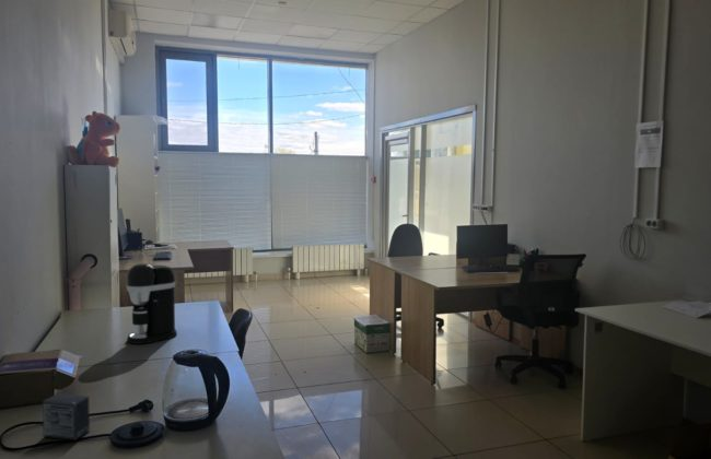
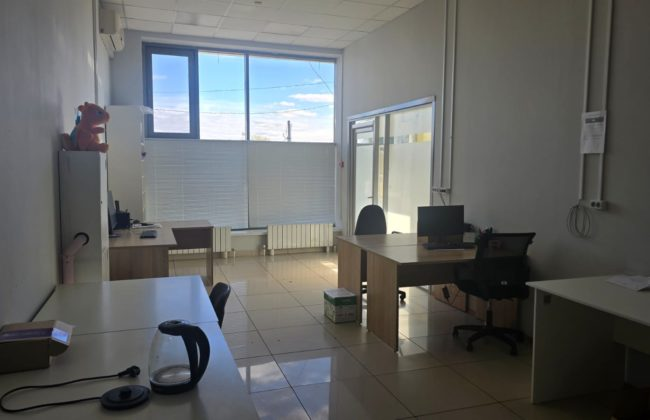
- coffee maker (151, 301)
- small box (66, 415)
